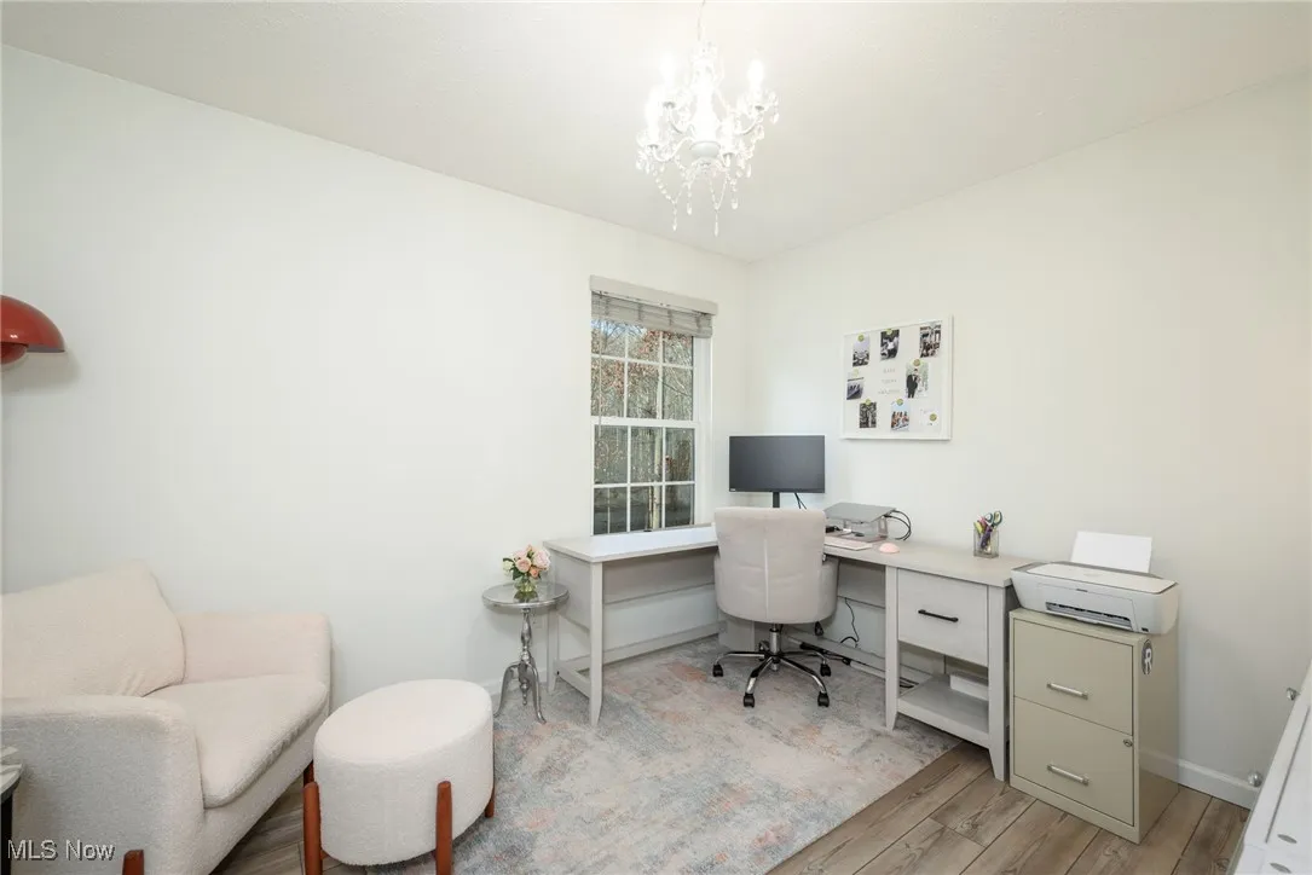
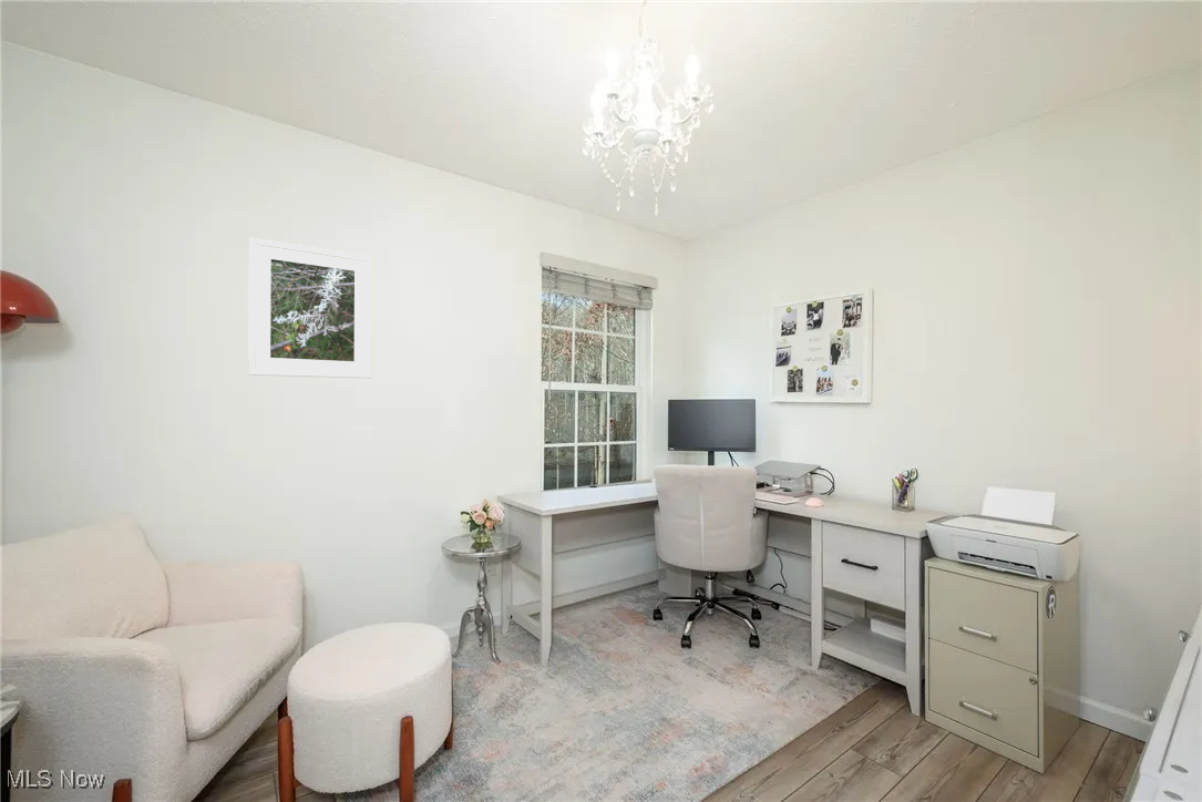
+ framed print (314, 312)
